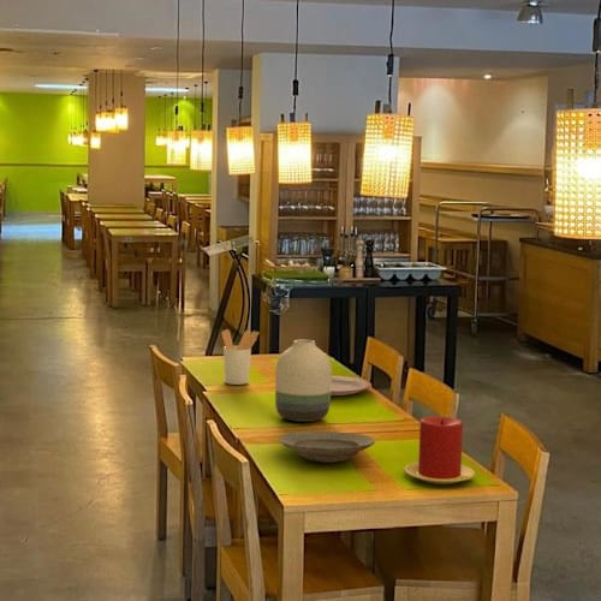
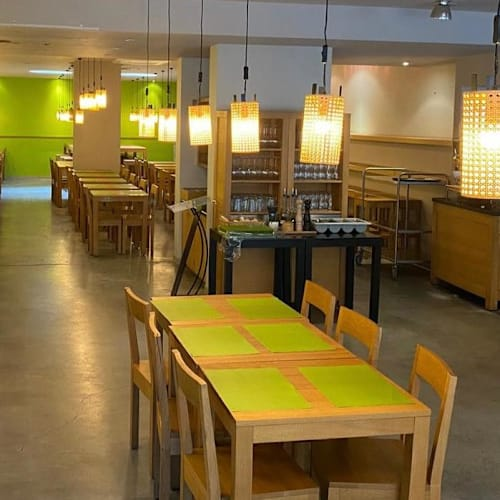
- candle (440, 448)
- vase (303, 380)
- plate (326, 447)
- plate (331, 386)
- utensil holder (240, 356)
